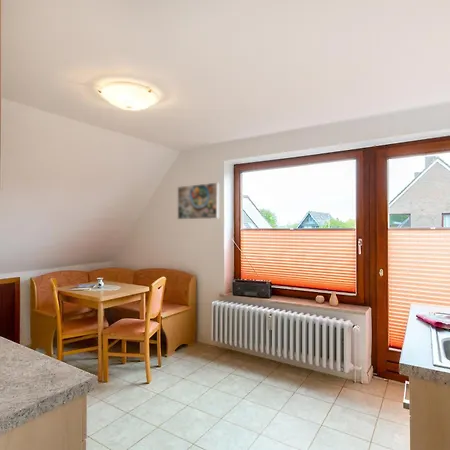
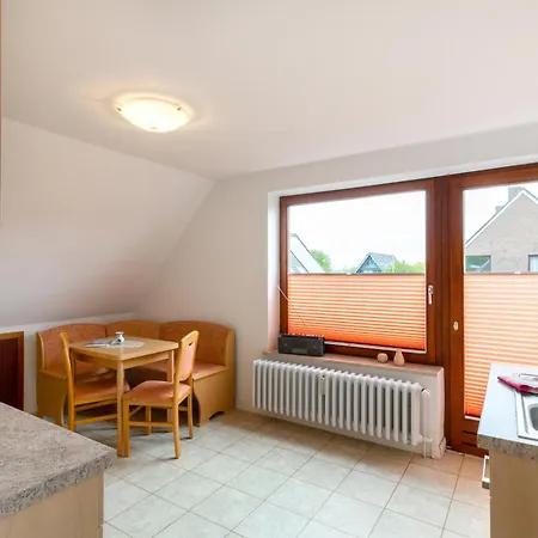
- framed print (197, 201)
